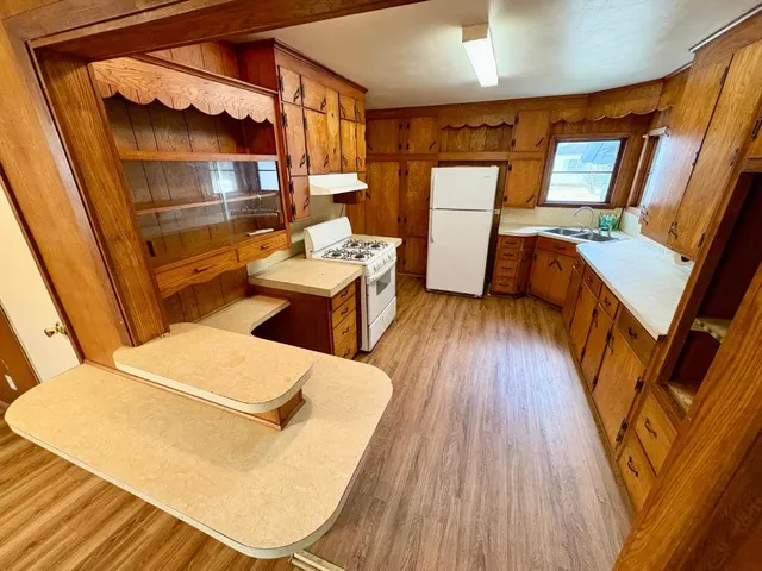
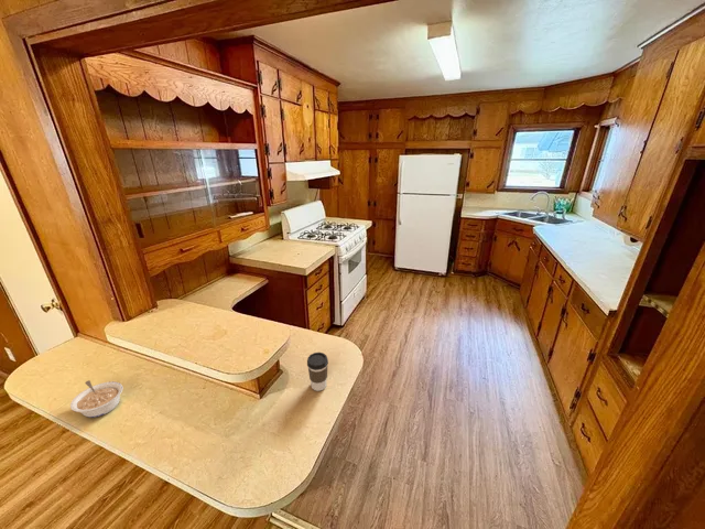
+ coffee cup (317, 371)
+ legume (97, 400)
